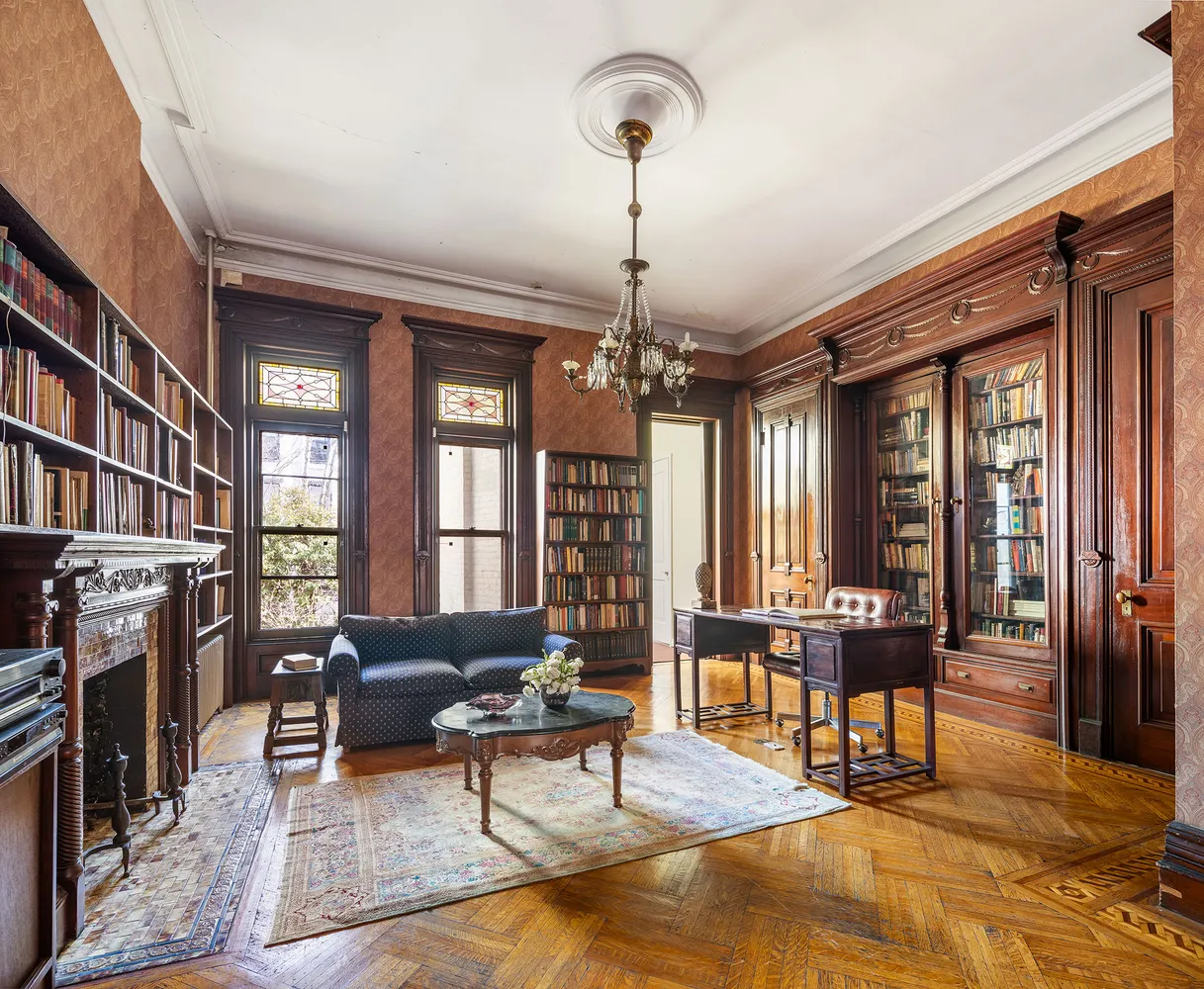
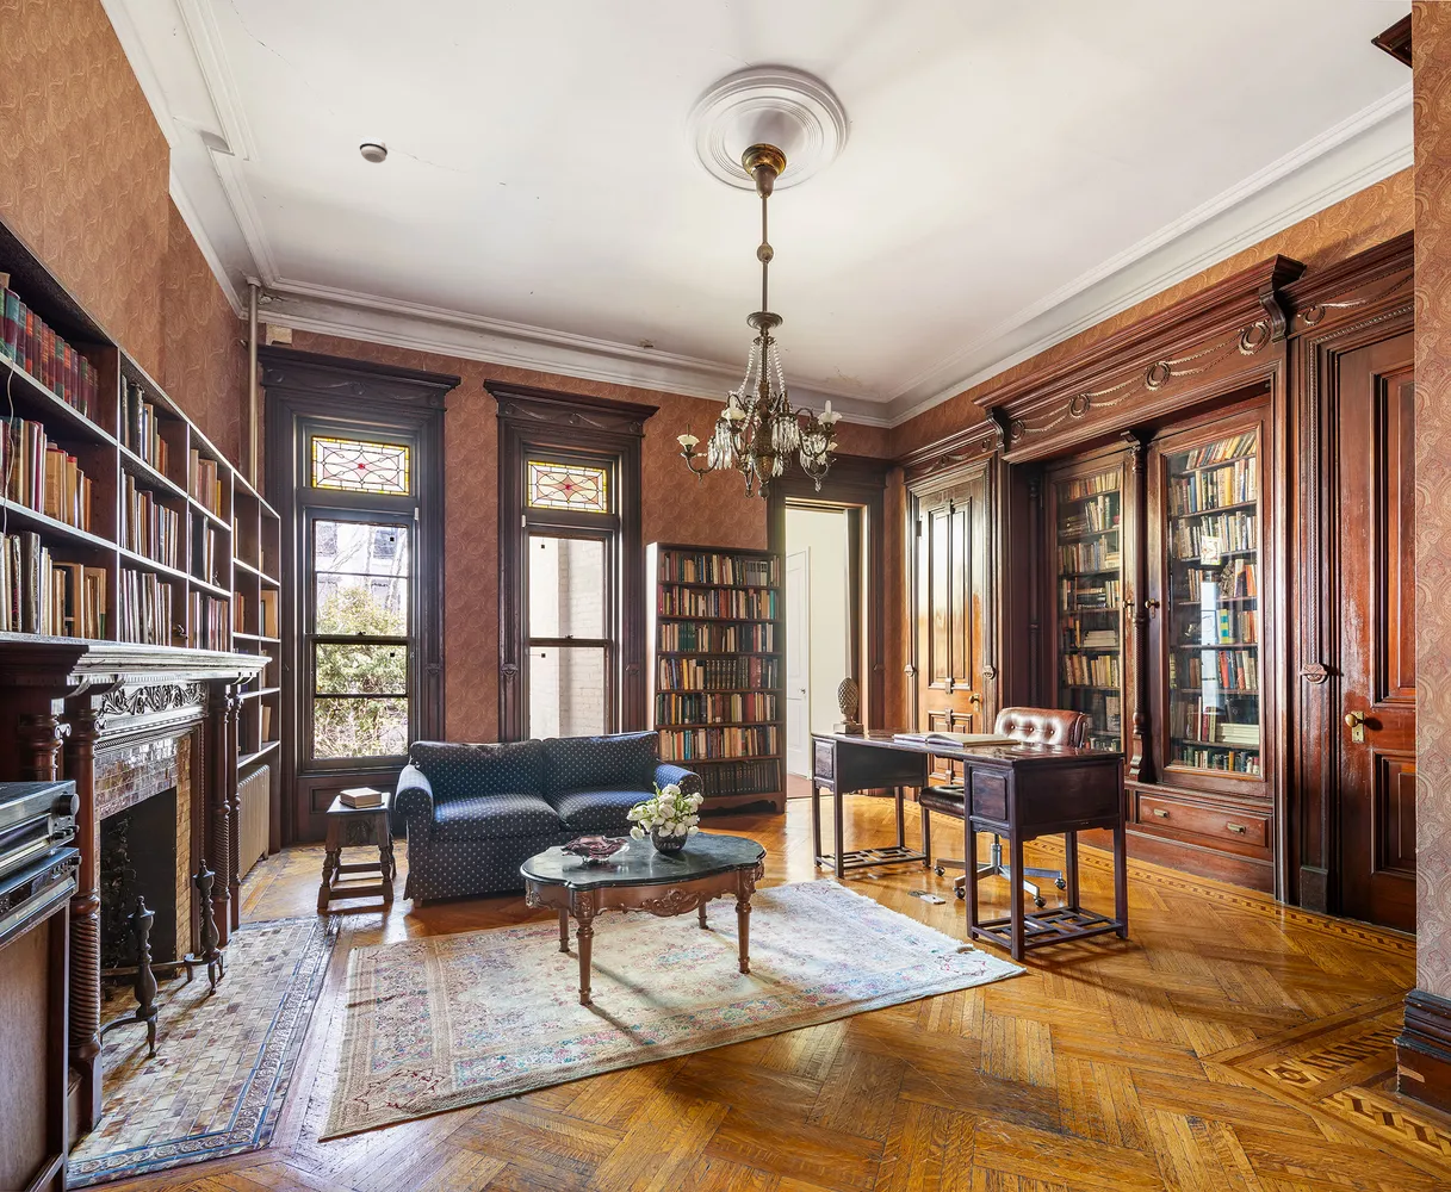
+ smoke detector (374, 151)
